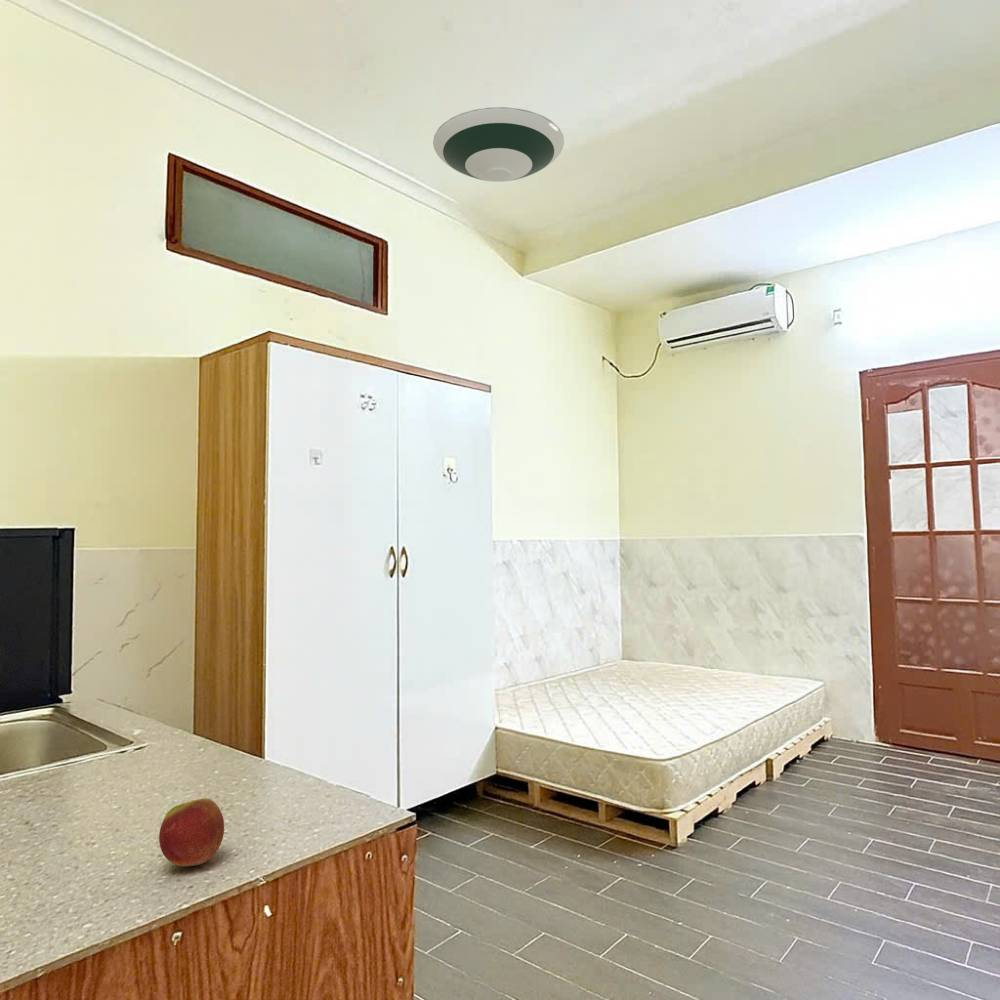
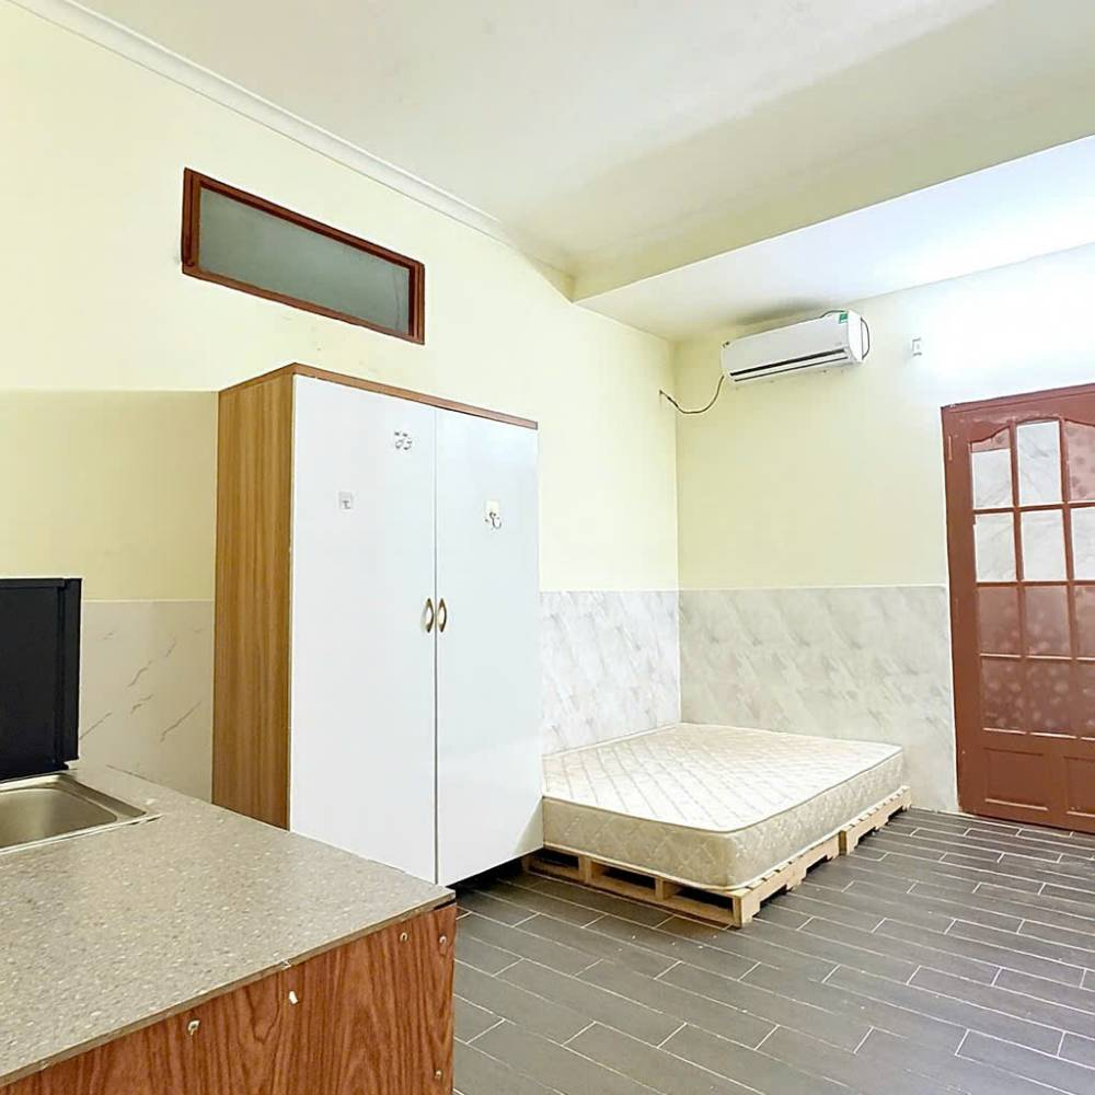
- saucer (498, 160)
- apple (192, 830)
